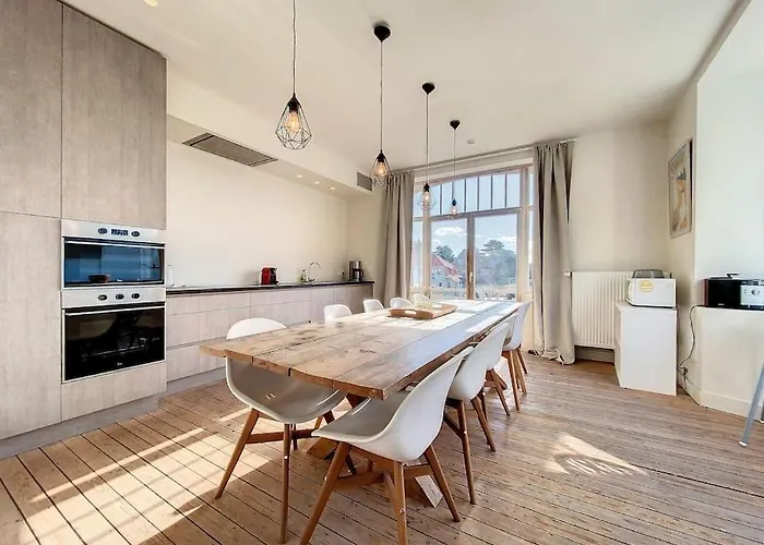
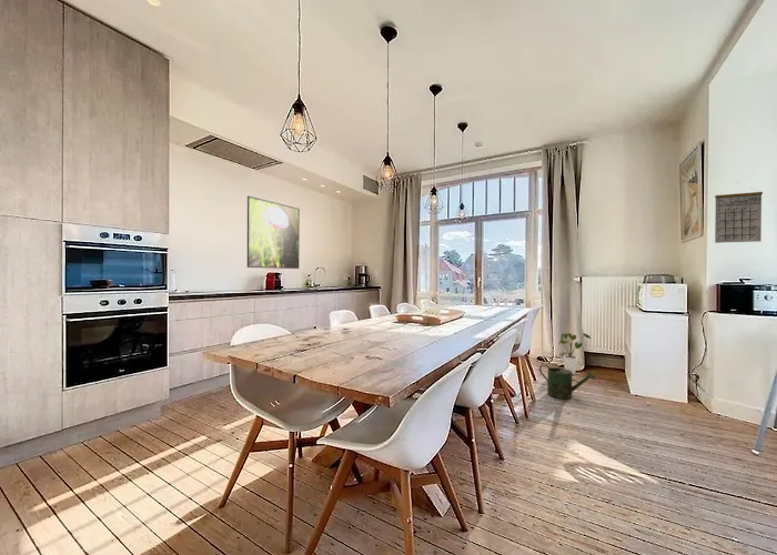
+ house plant (573, 351)
+ watering can (565, 381)
+ calendar (737, 212)
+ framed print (275, 235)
